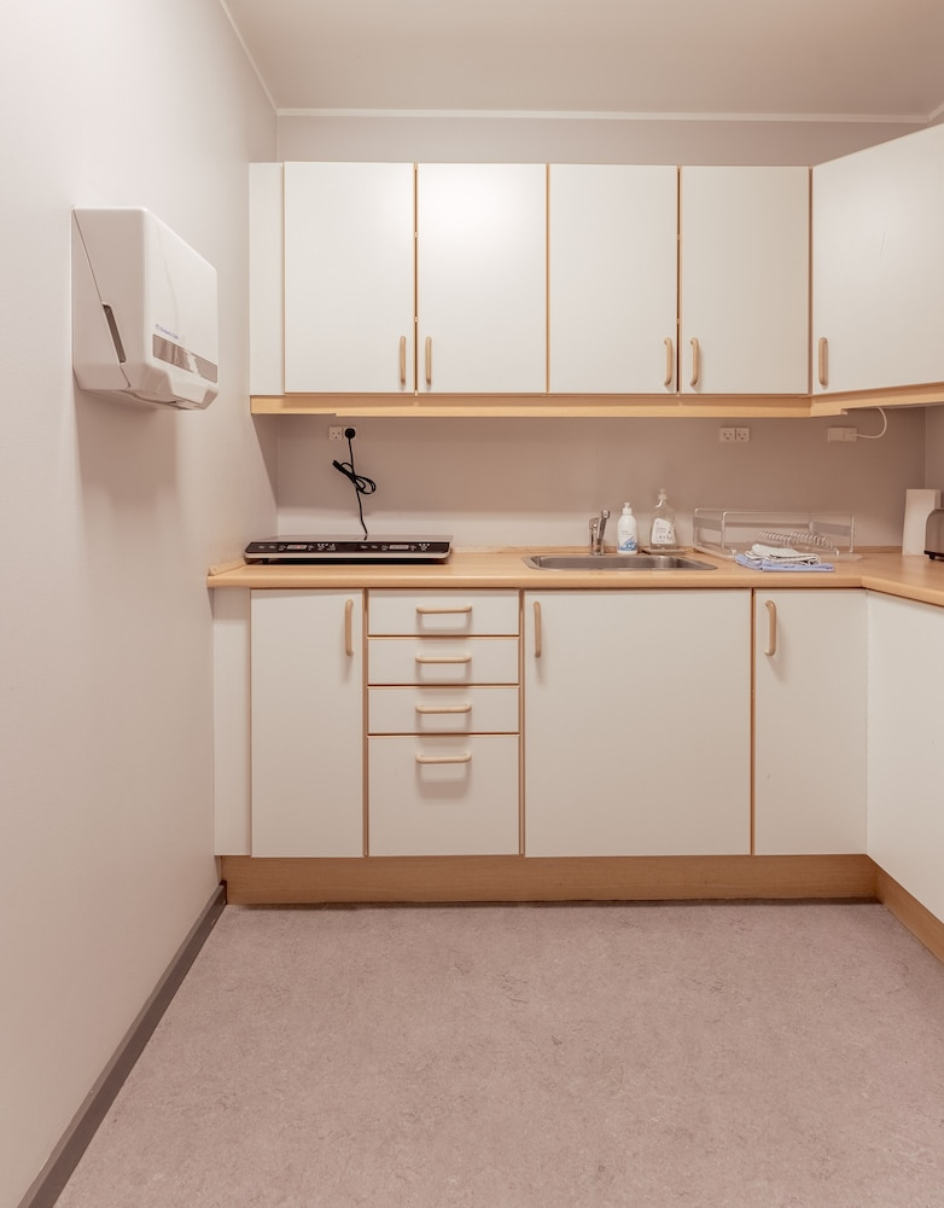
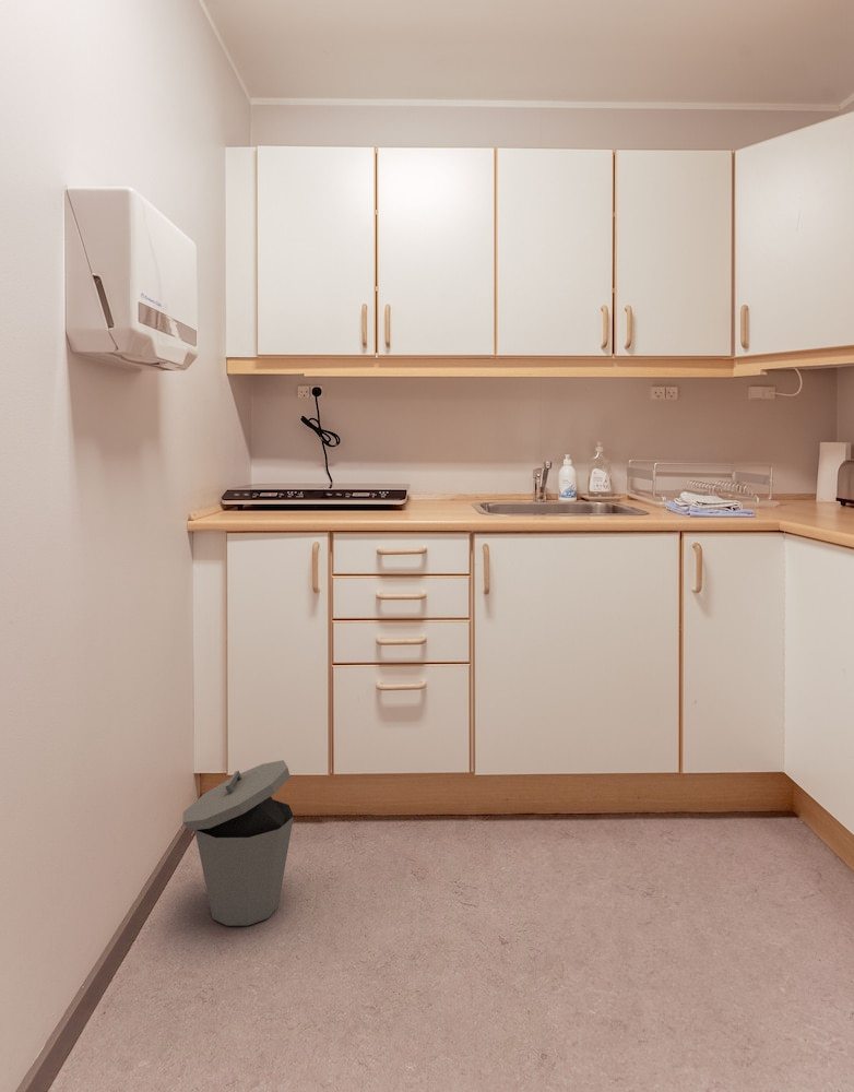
+ trash can (238, 838)
